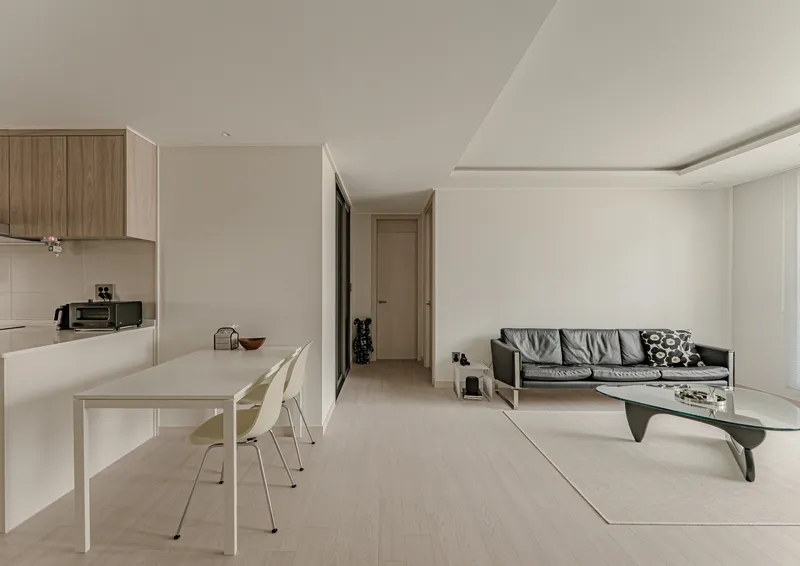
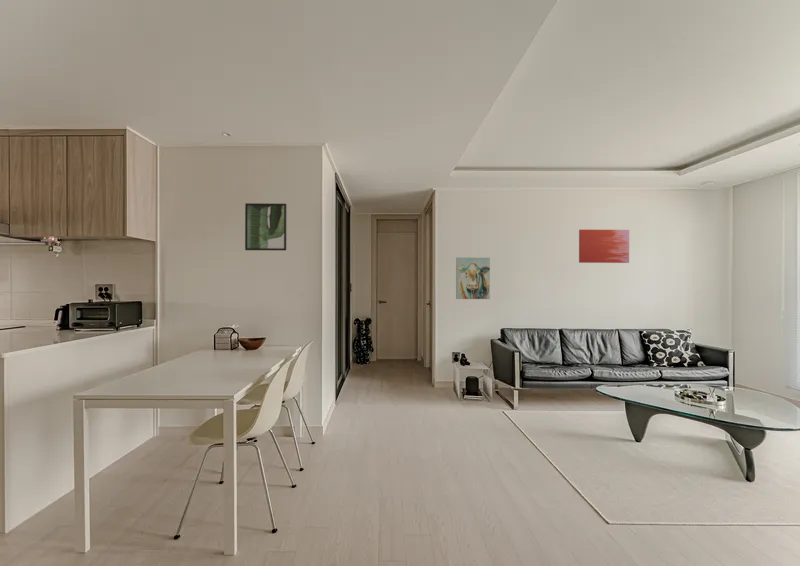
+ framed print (265, 226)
+ wall art (604, 246)
+ wall art (473, 278)
